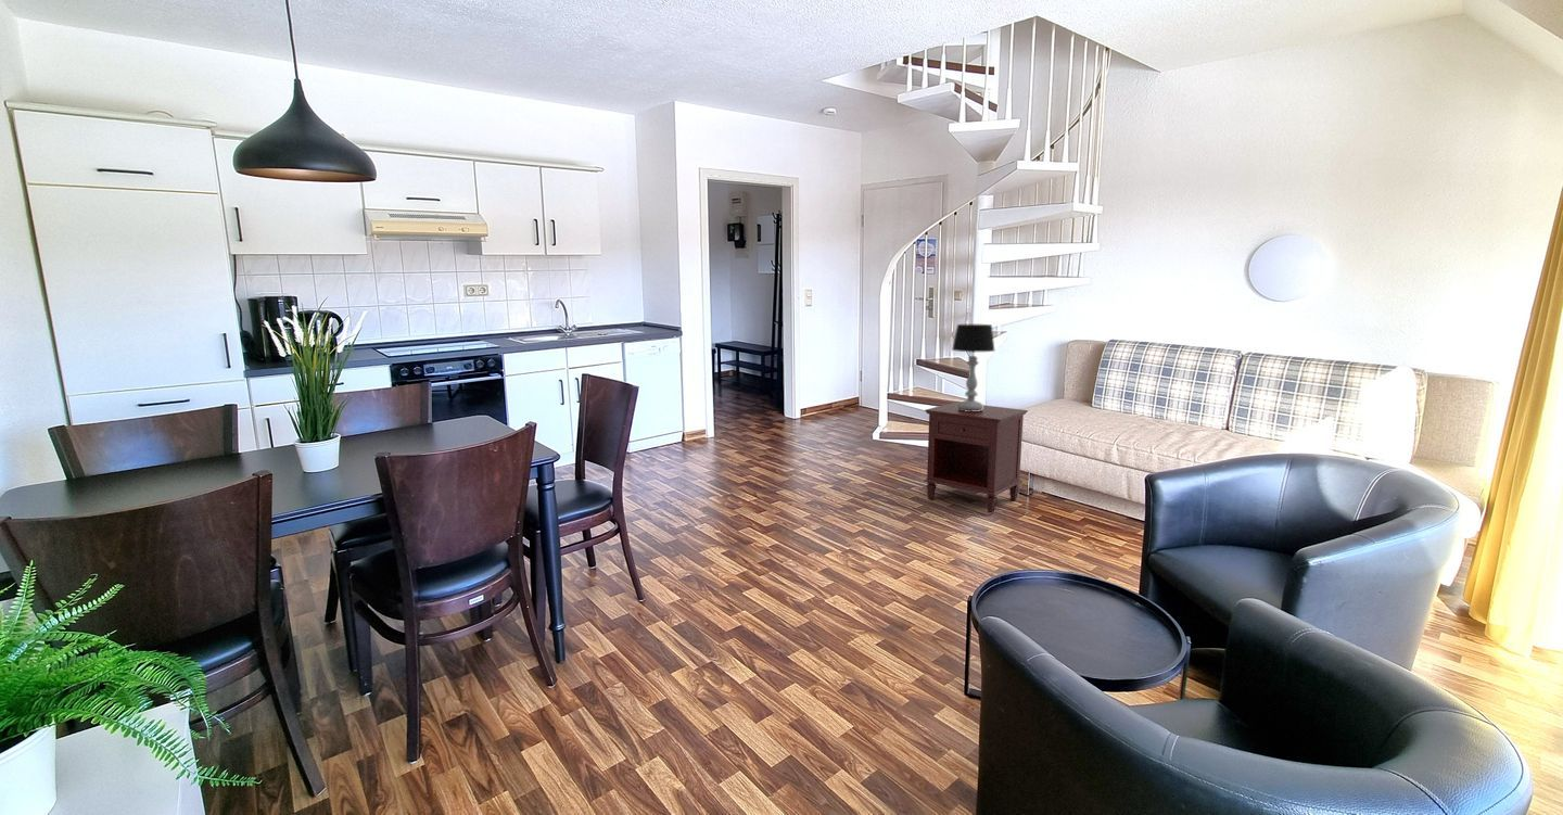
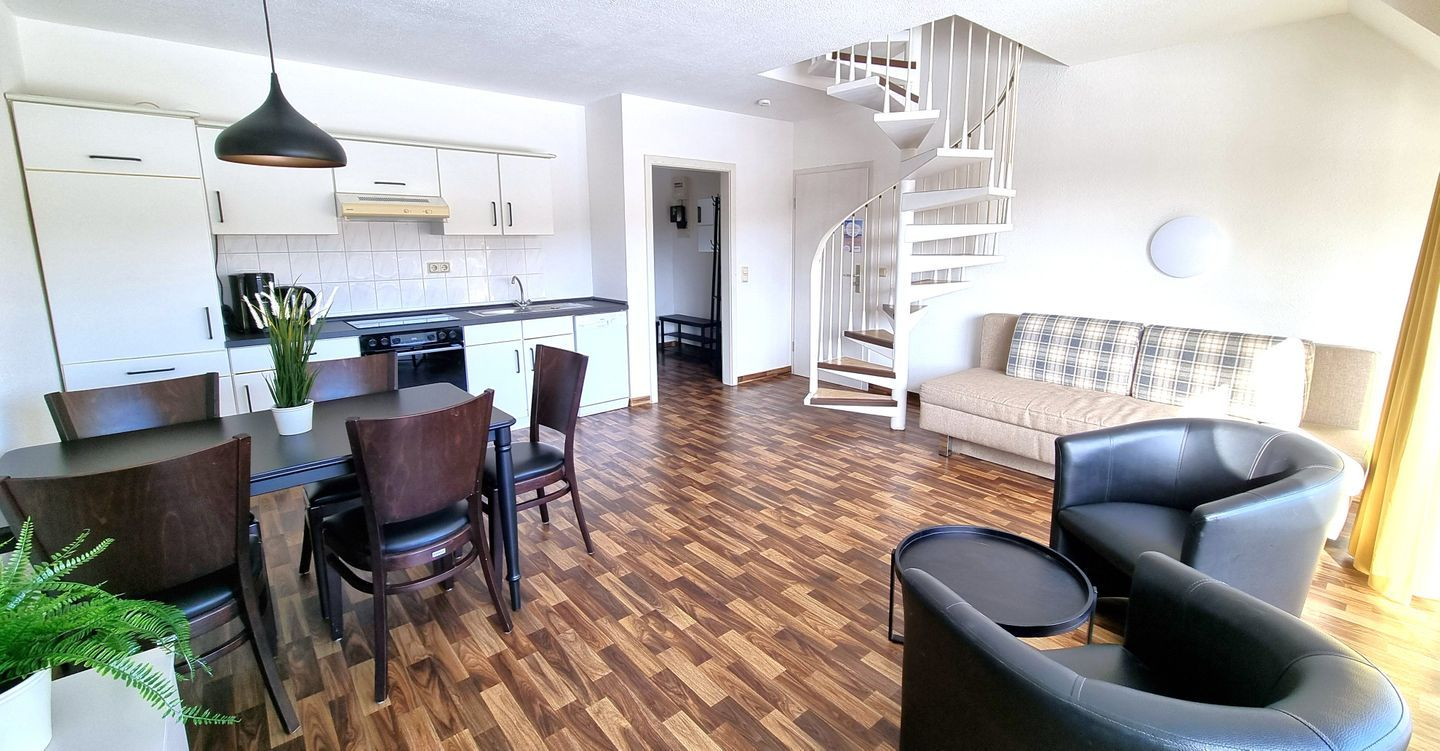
- table lamp (971, 367)
- nightstand (974, 455)
